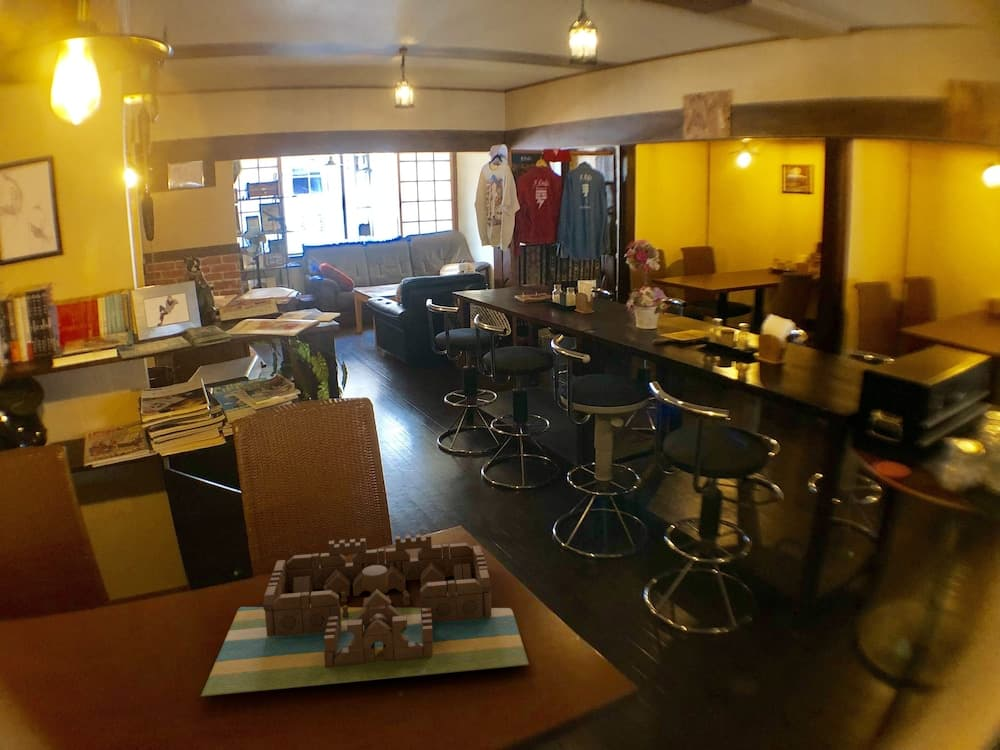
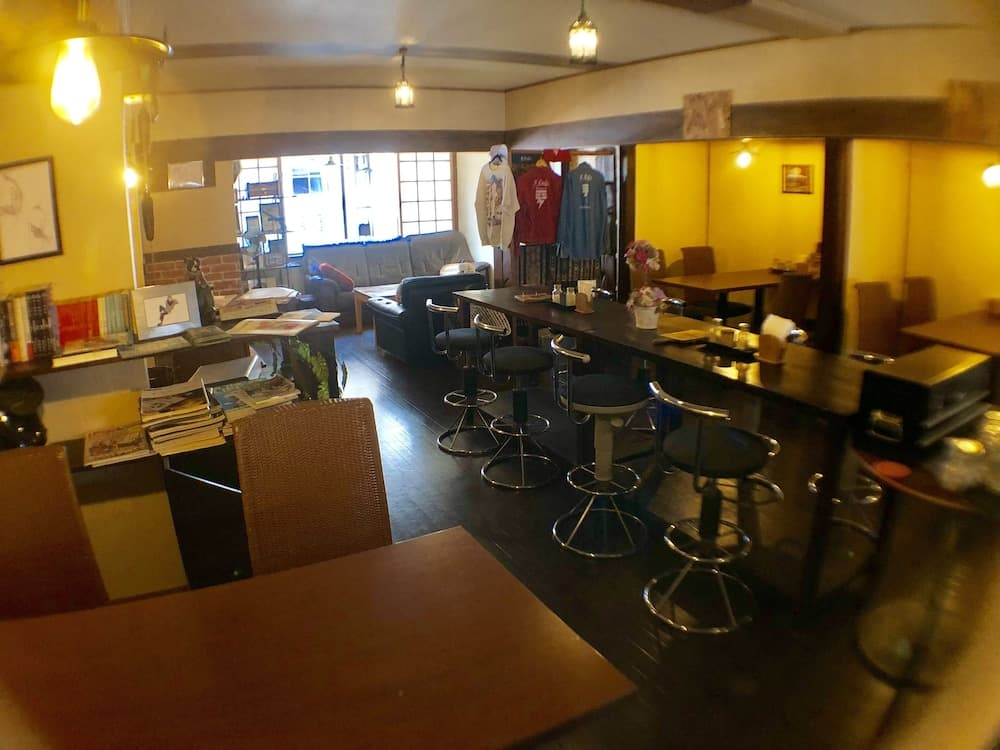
- board game (371, 593)
